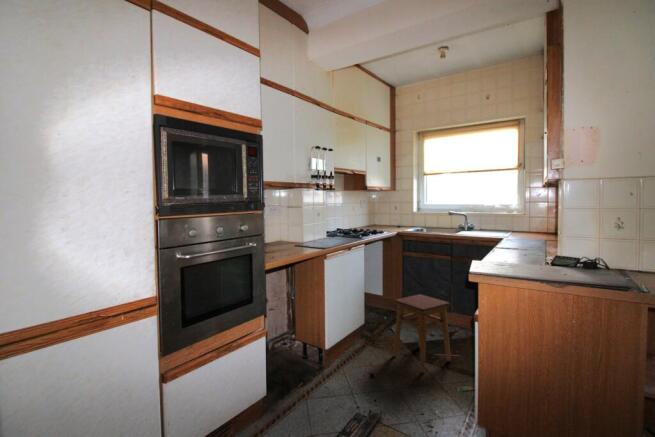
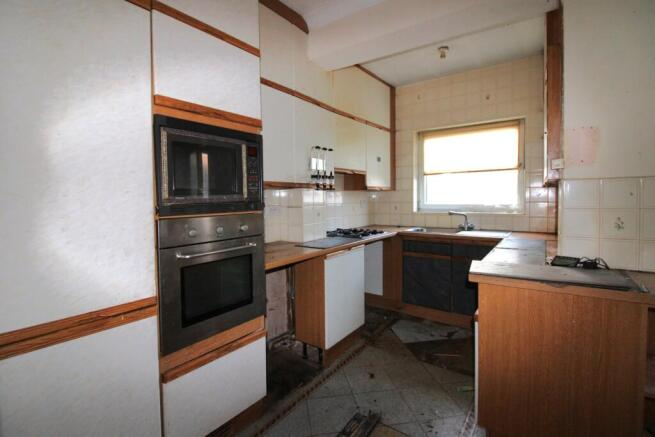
- stool (421, 329)
